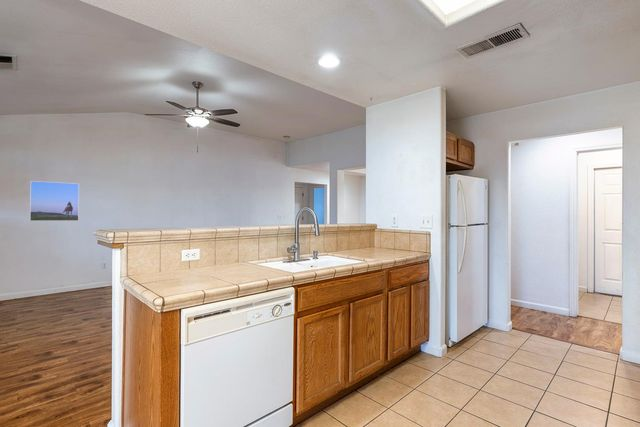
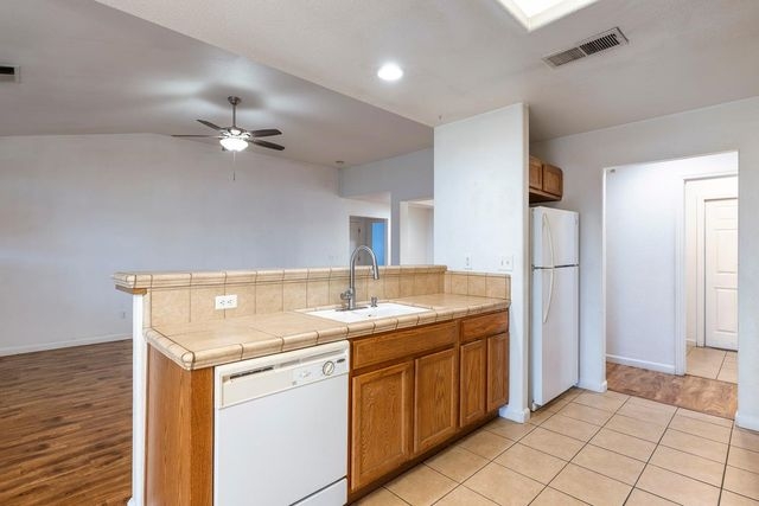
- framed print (55, 201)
